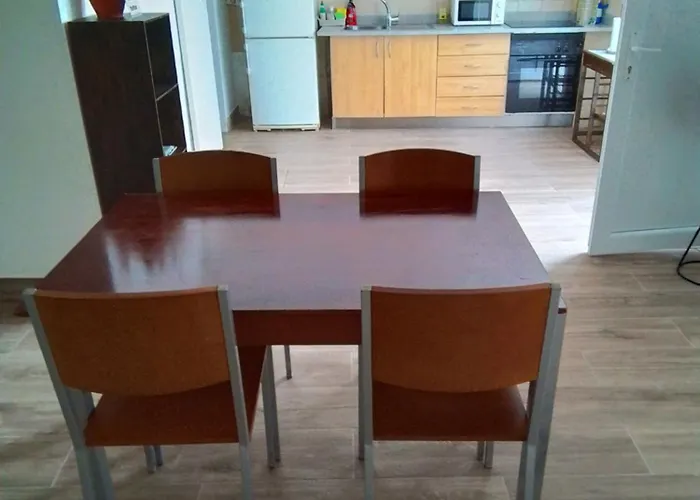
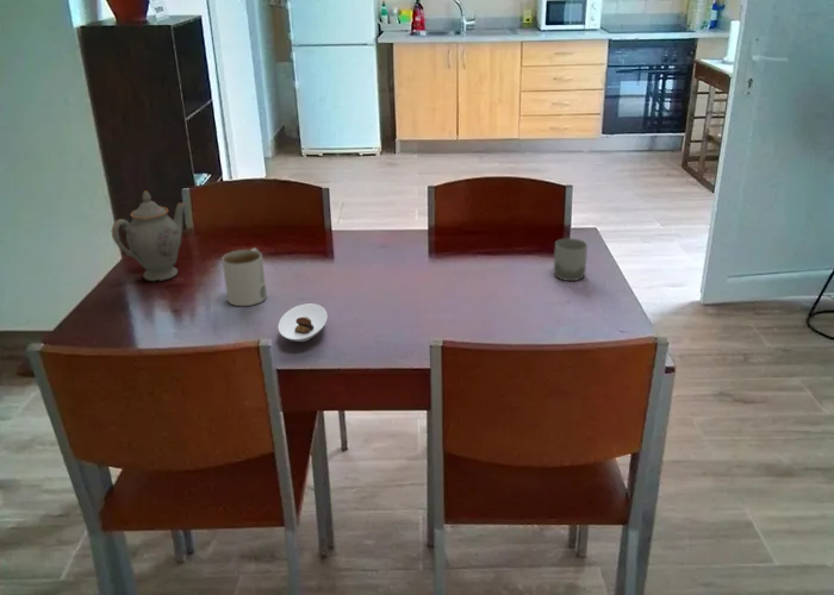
+ cup (568, 256)
+ chinaware (154, 233)
+ saucer (303, 325)
+ mug (248, 274)
